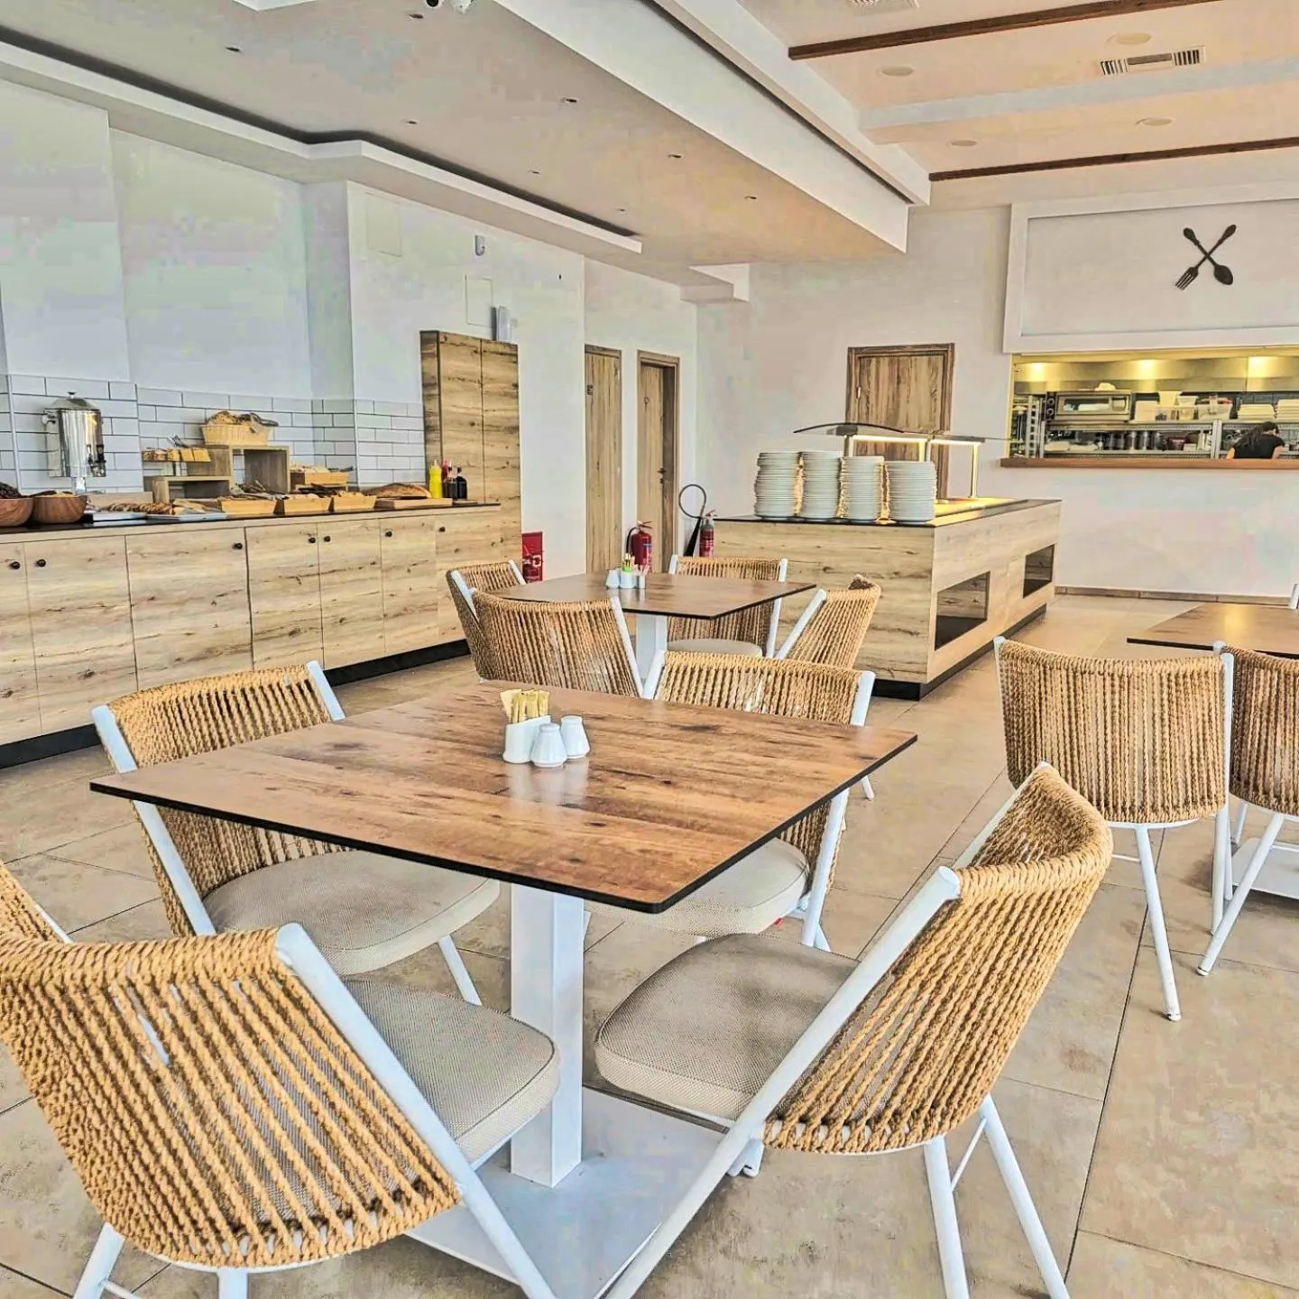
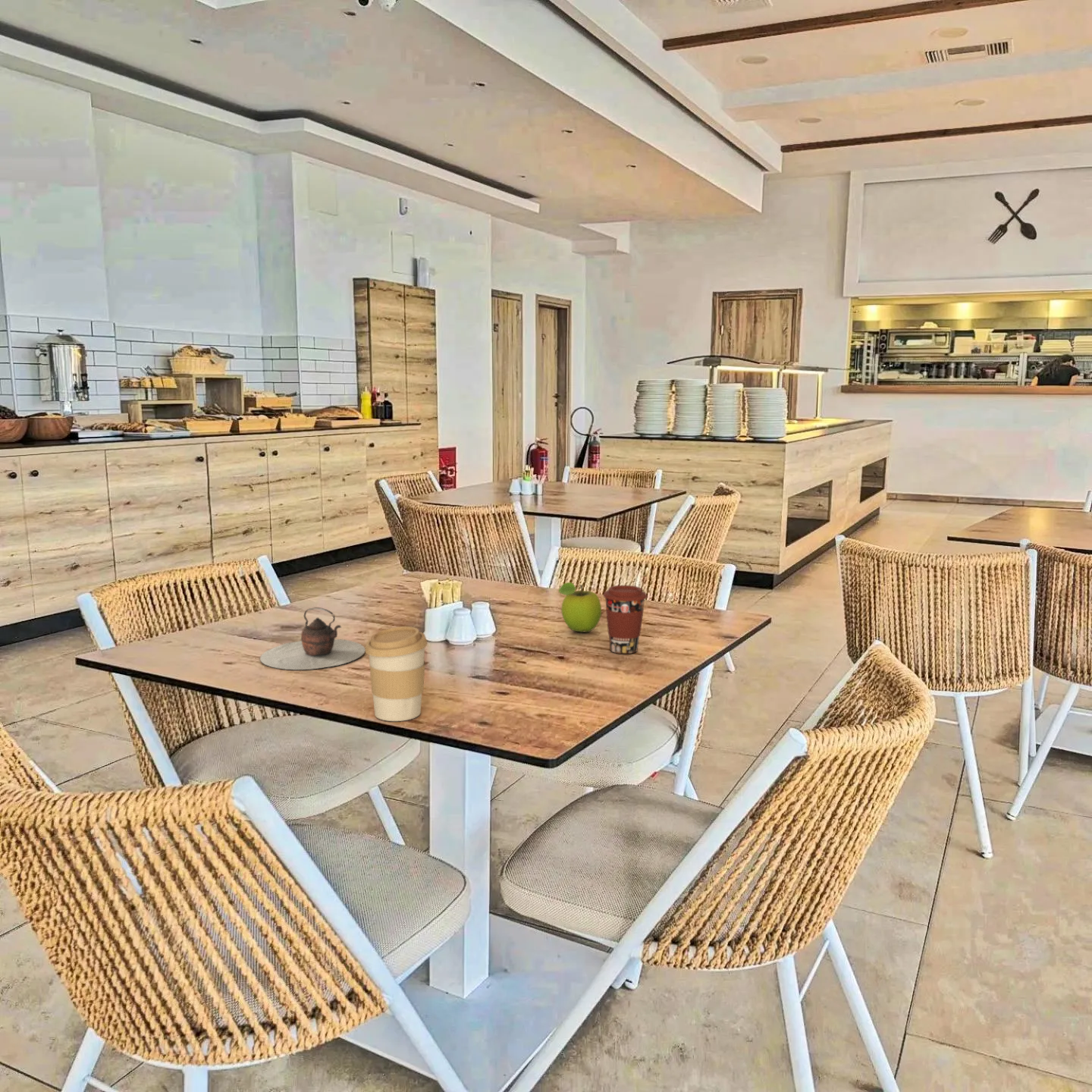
+ teapot (312, 631)
+ fruit (578, 607)
+ coffee cup (624, 619)
+ coffee cup (397, 672)
